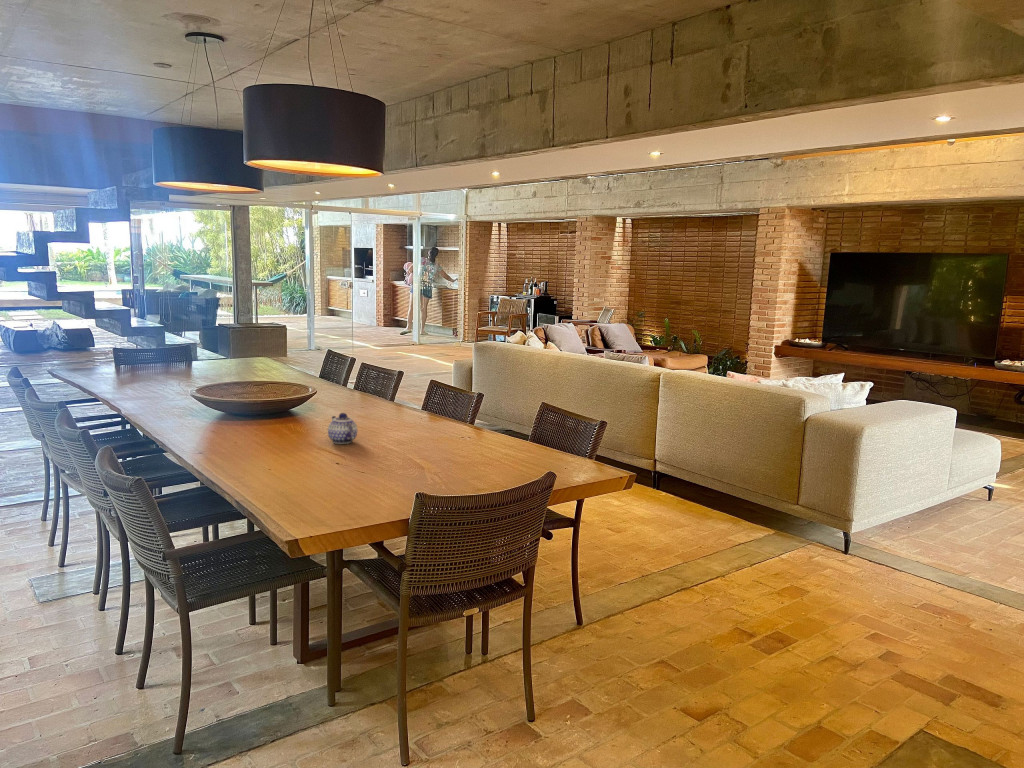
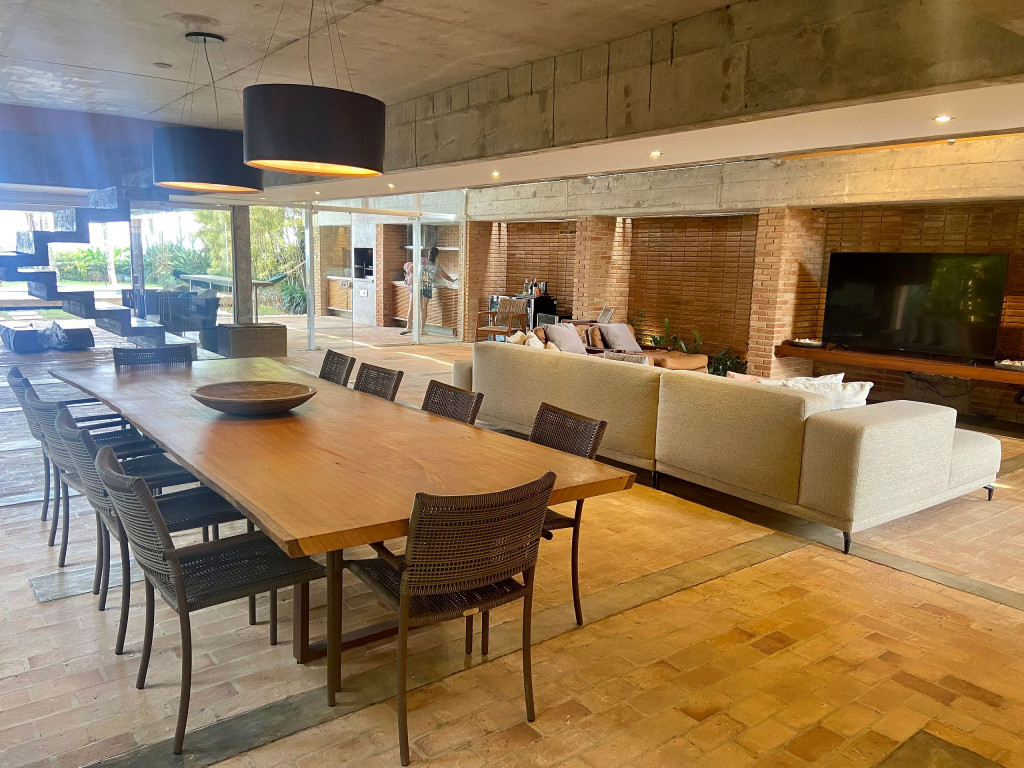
- teapot (342, 427)
